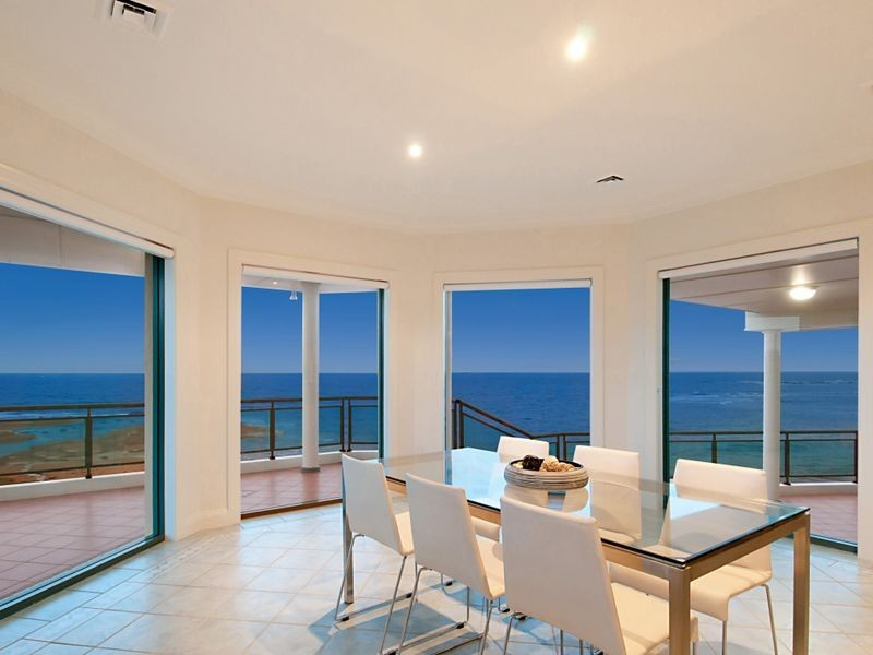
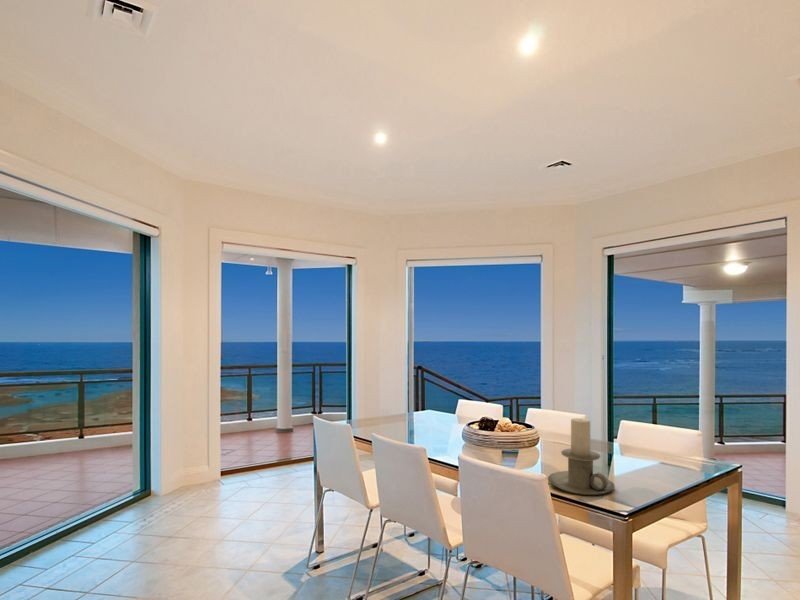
+ candle holder (580, 452)
